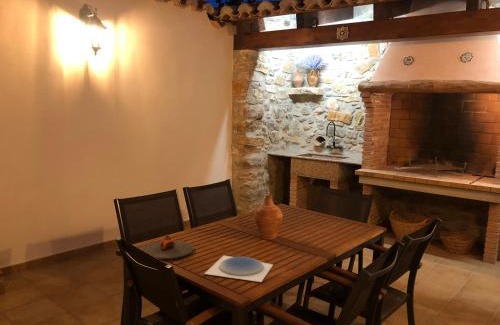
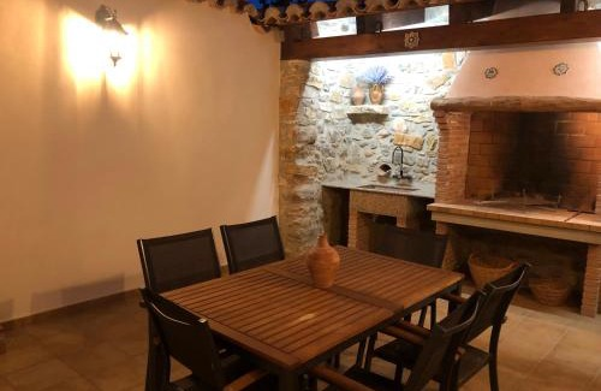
- plate (167, 242)
- plate (241, 264)
